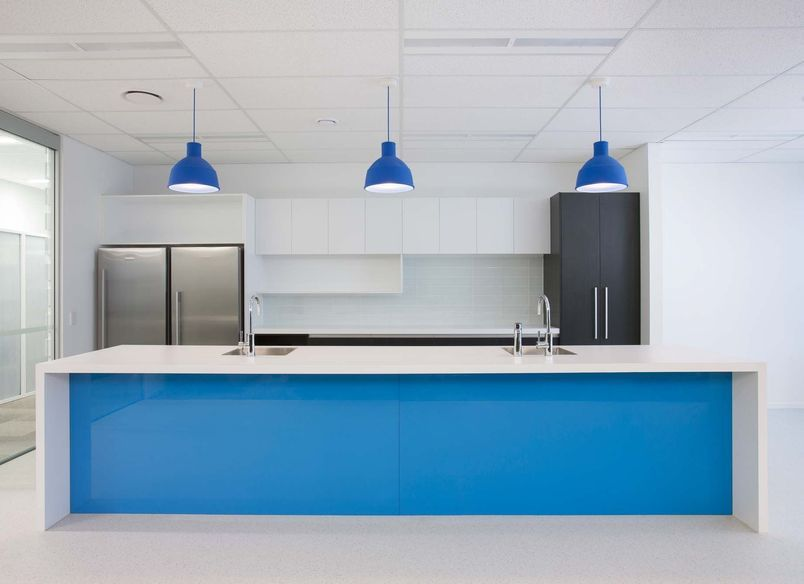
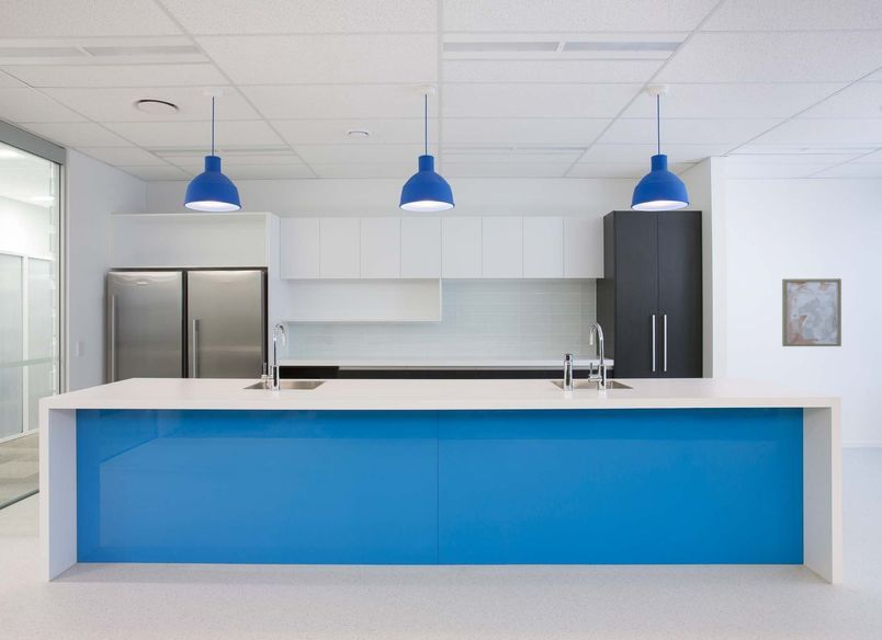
+ wall art (812, 312)
